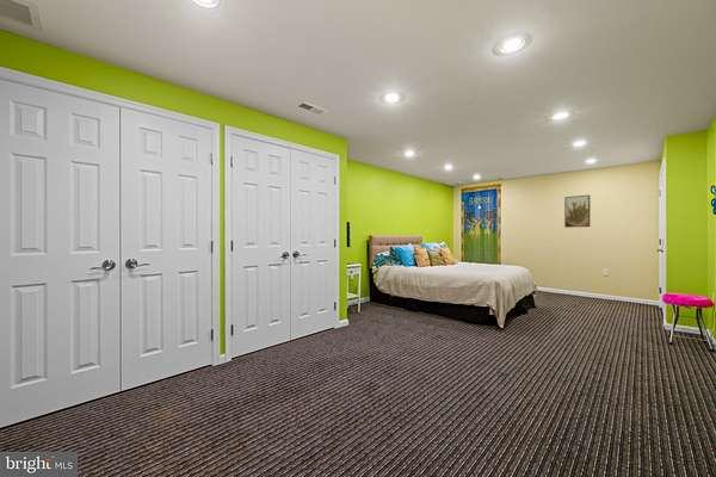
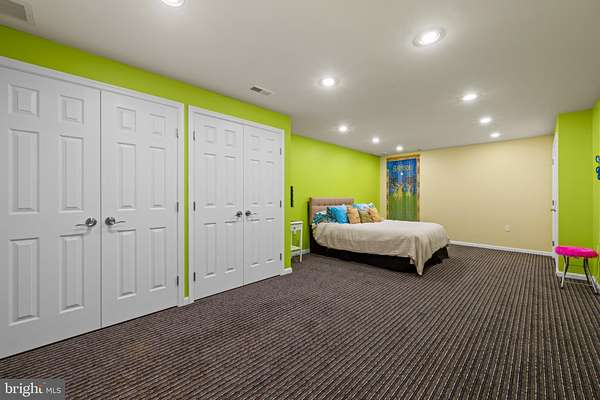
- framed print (576, 211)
